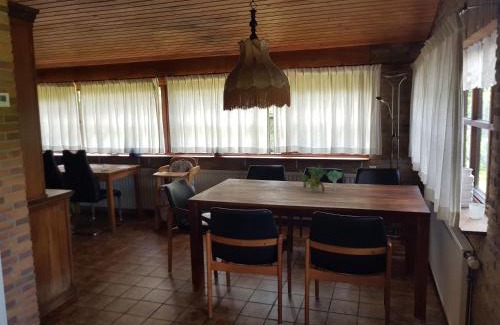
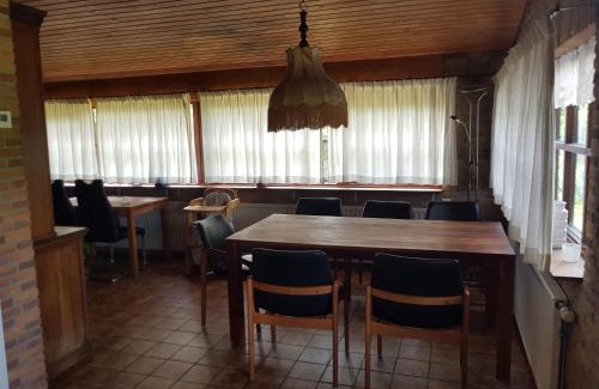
- flower bouquet (321, 176)
